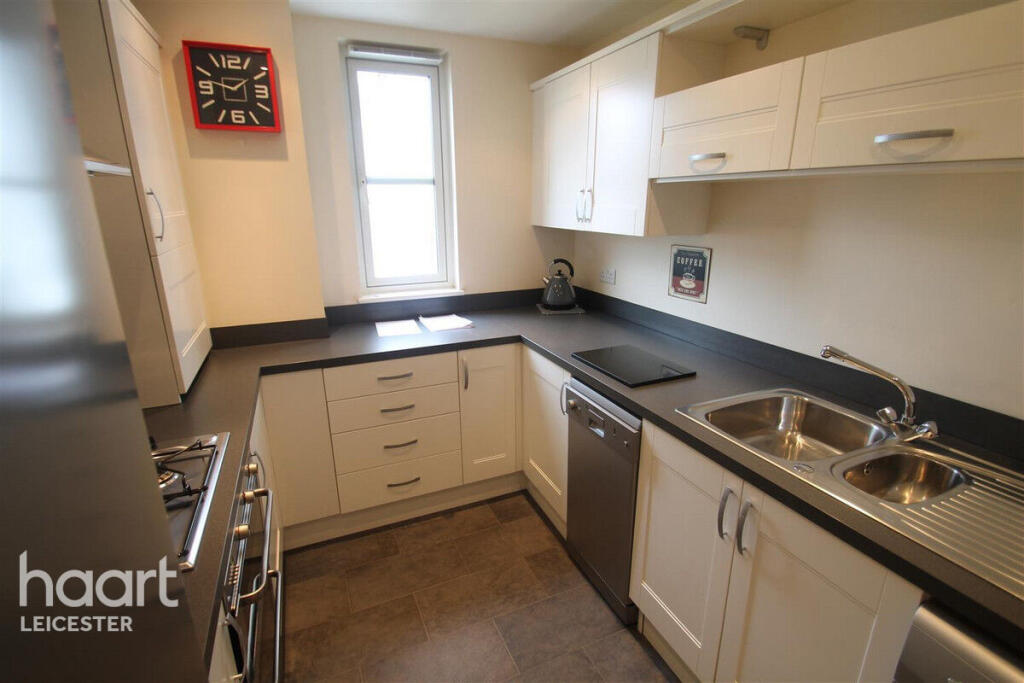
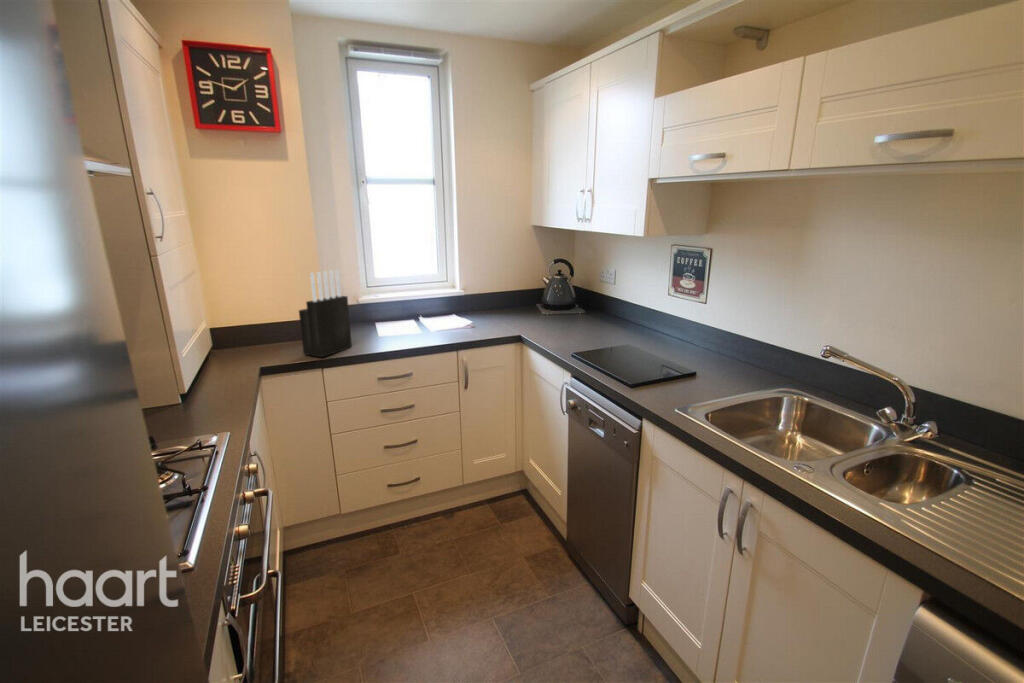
+ knife block (322, 311)
